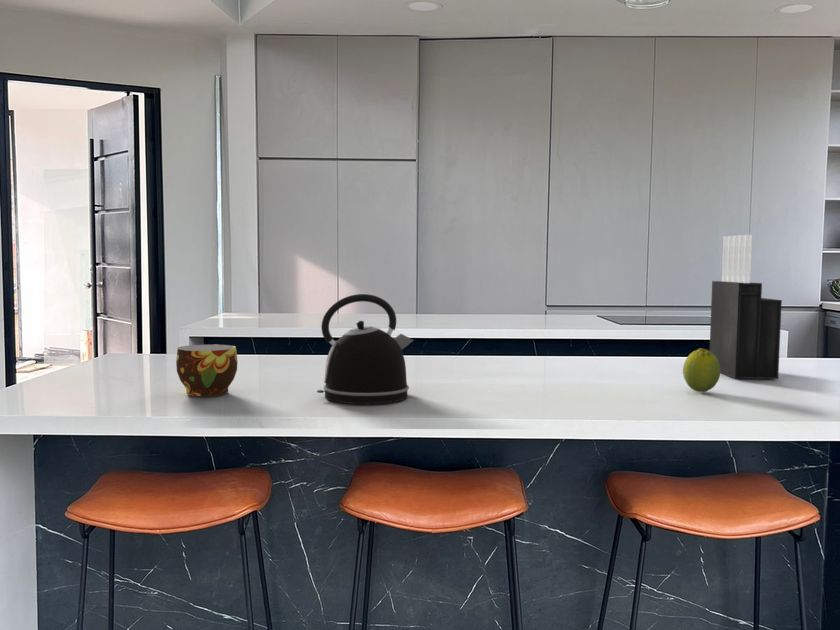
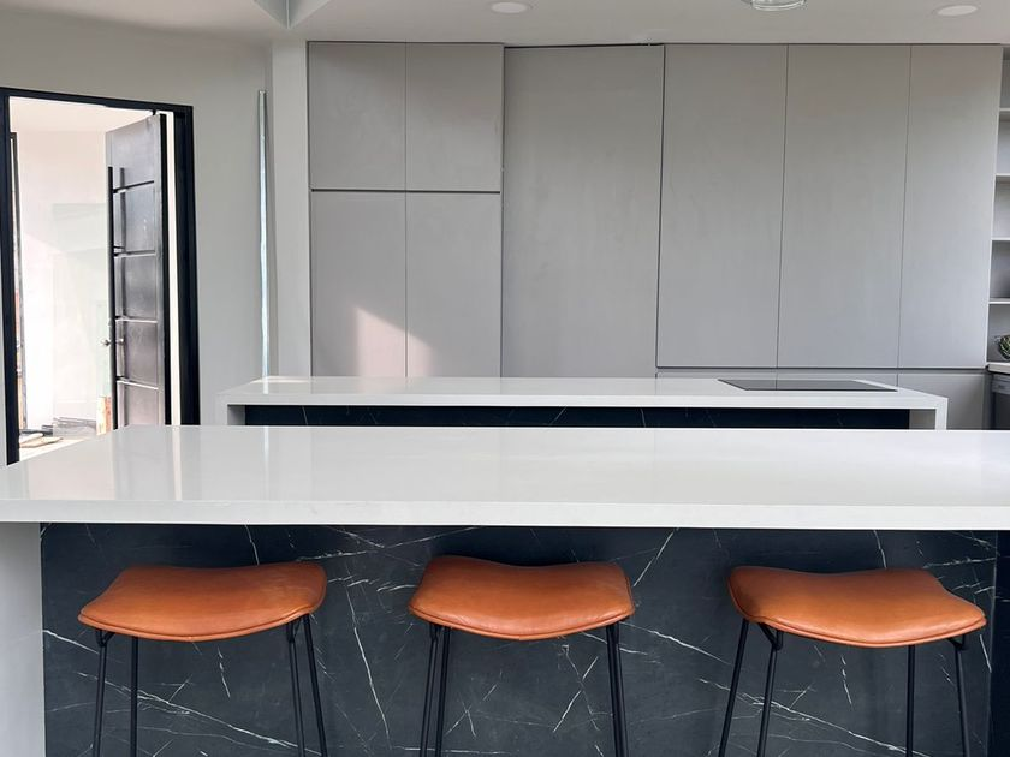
- knife block (749, 305)
- cup (204, 370)
- fruit (701, 369)
- kettle (365, 345)
